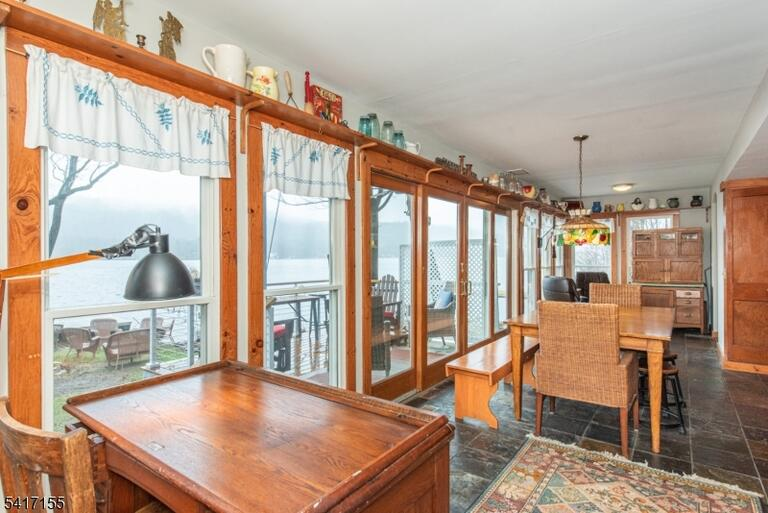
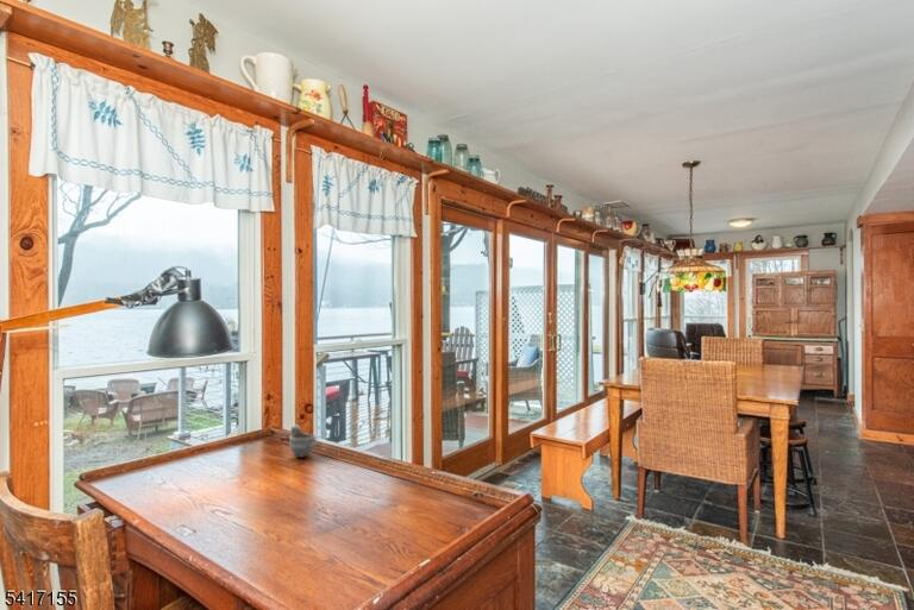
+ cup (302, 441)
